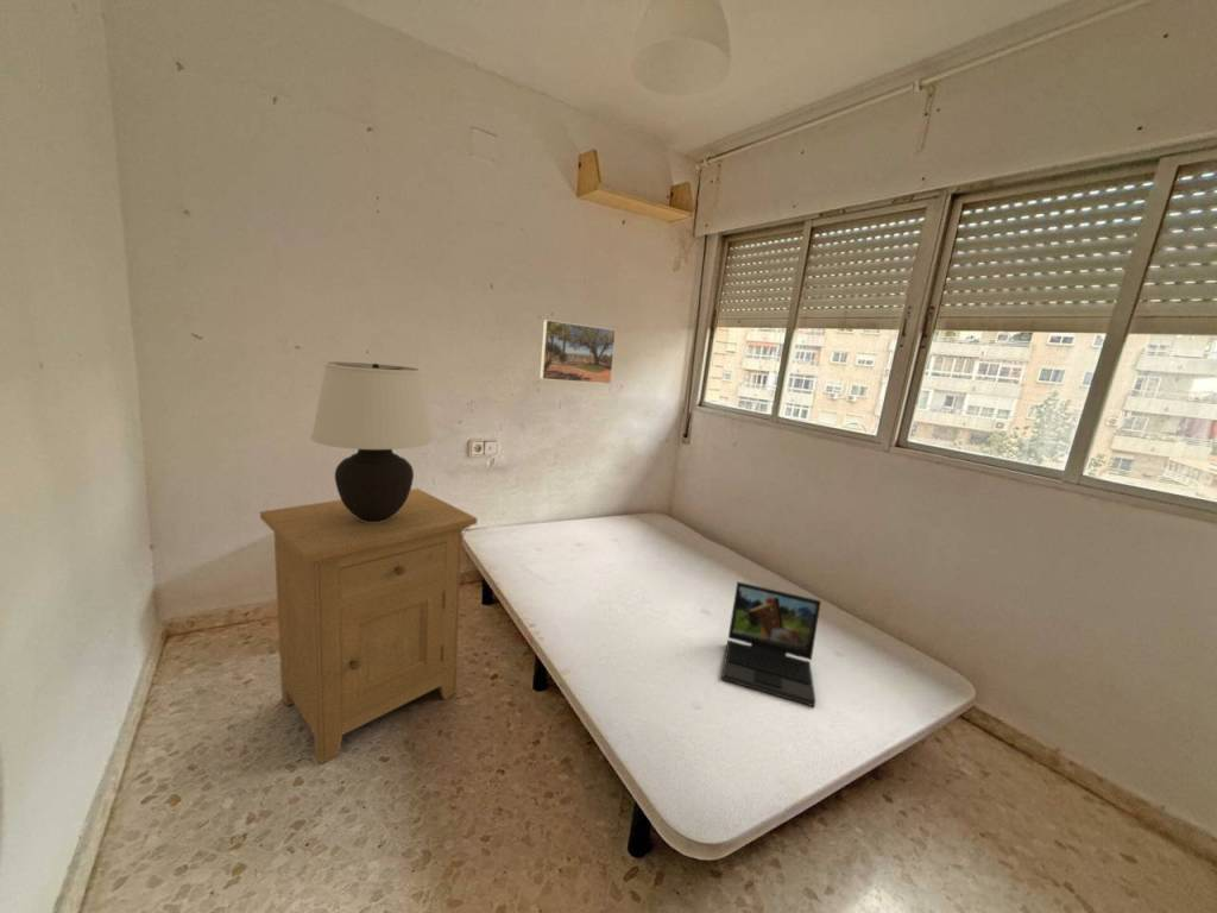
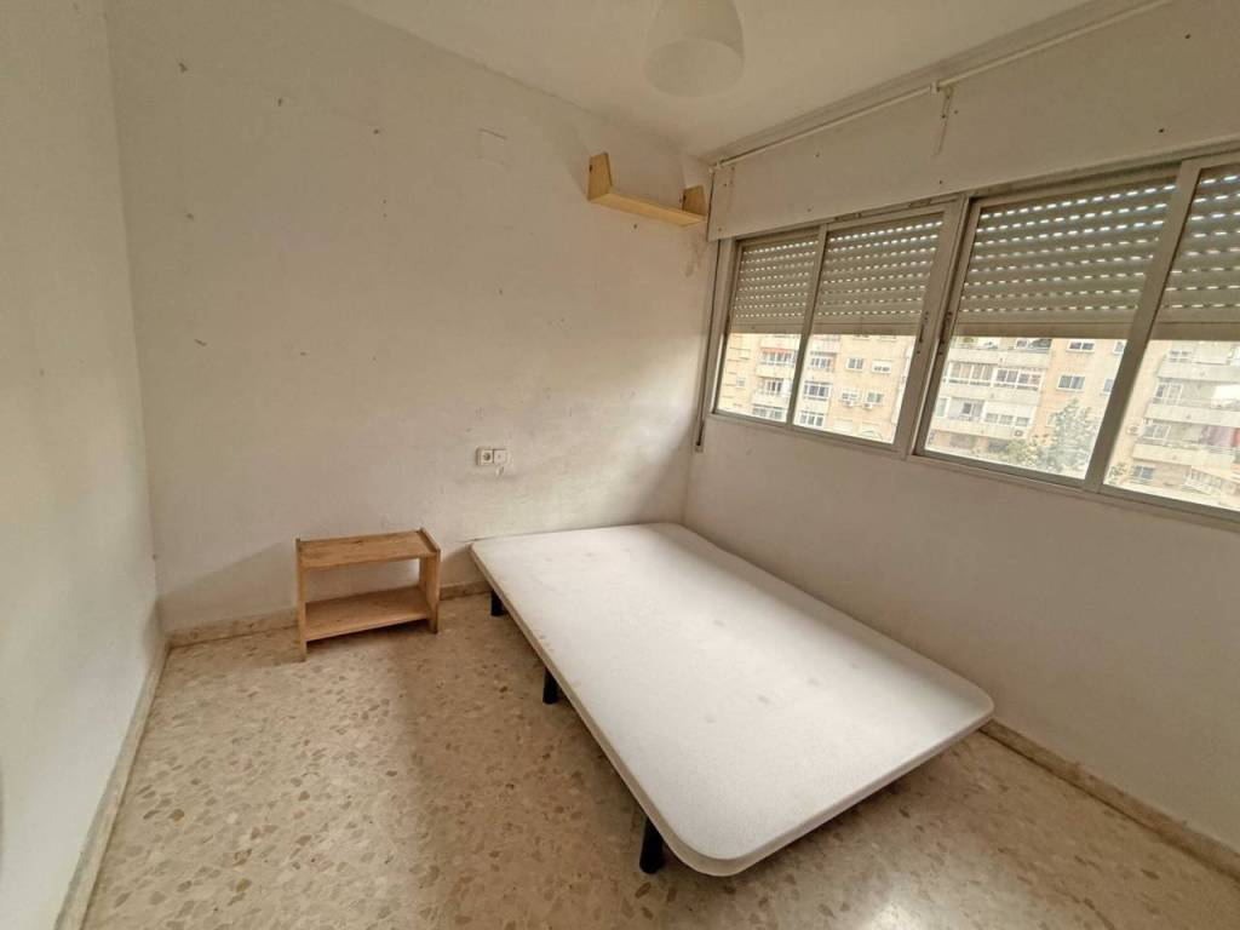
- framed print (579, 353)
- nightstand (373, 610)
- laptop (773, 637)
- table lamp (374, 442)
